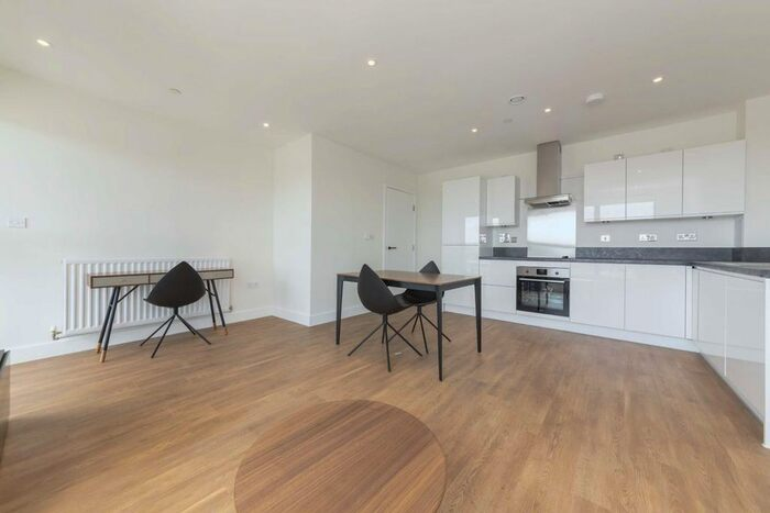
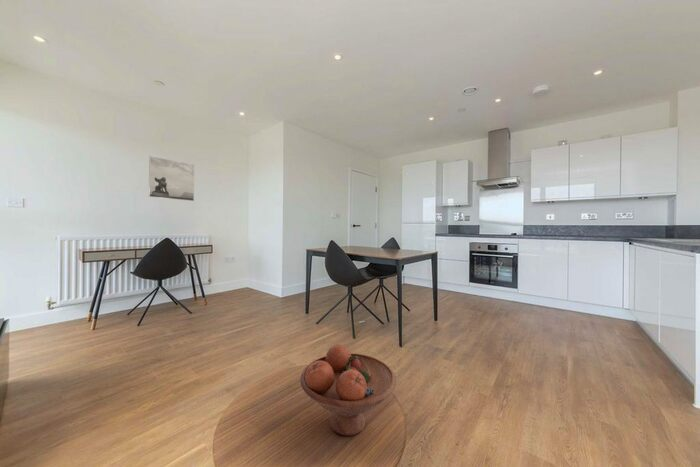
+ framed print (172, 179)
+ fruit bowl (348, 389)
